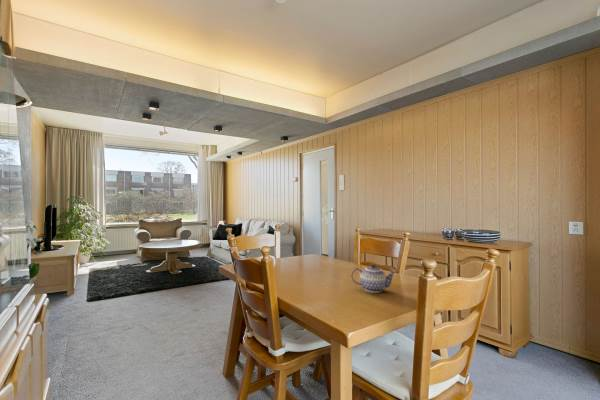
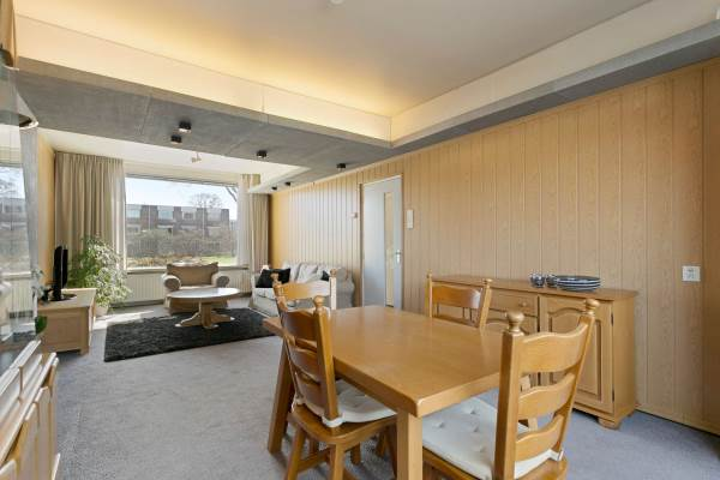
- teapot (373, 277)
